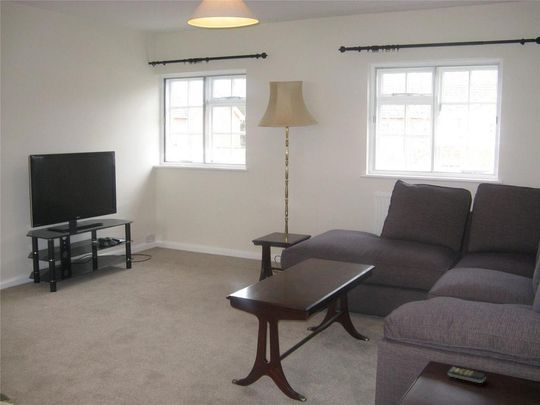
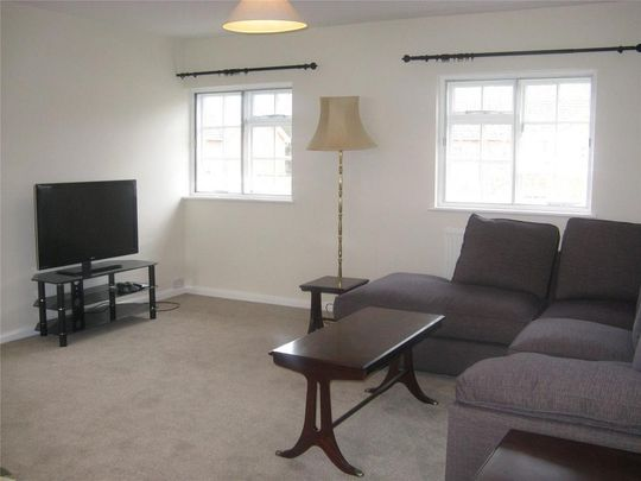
- remote control (466, 374)
